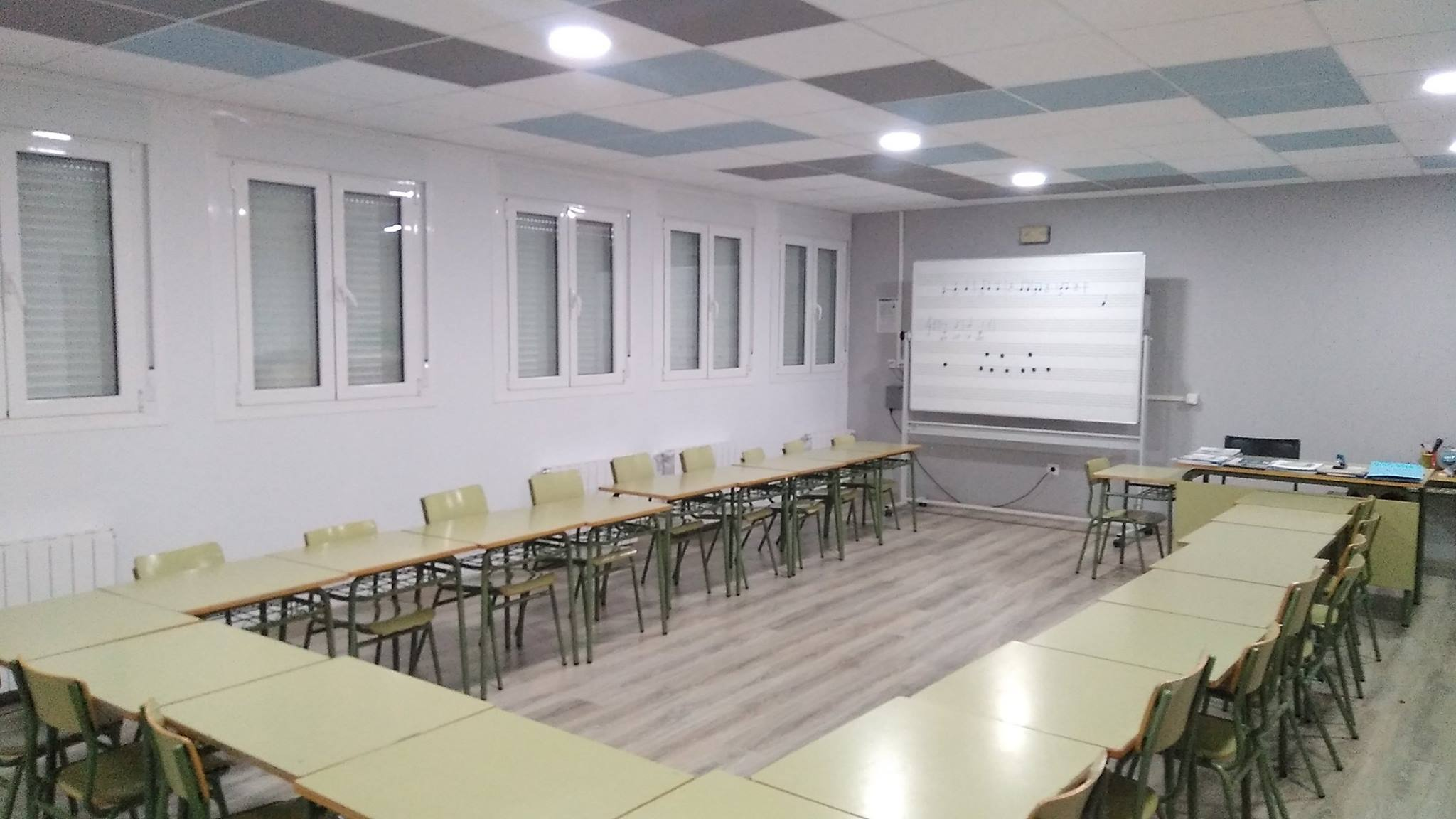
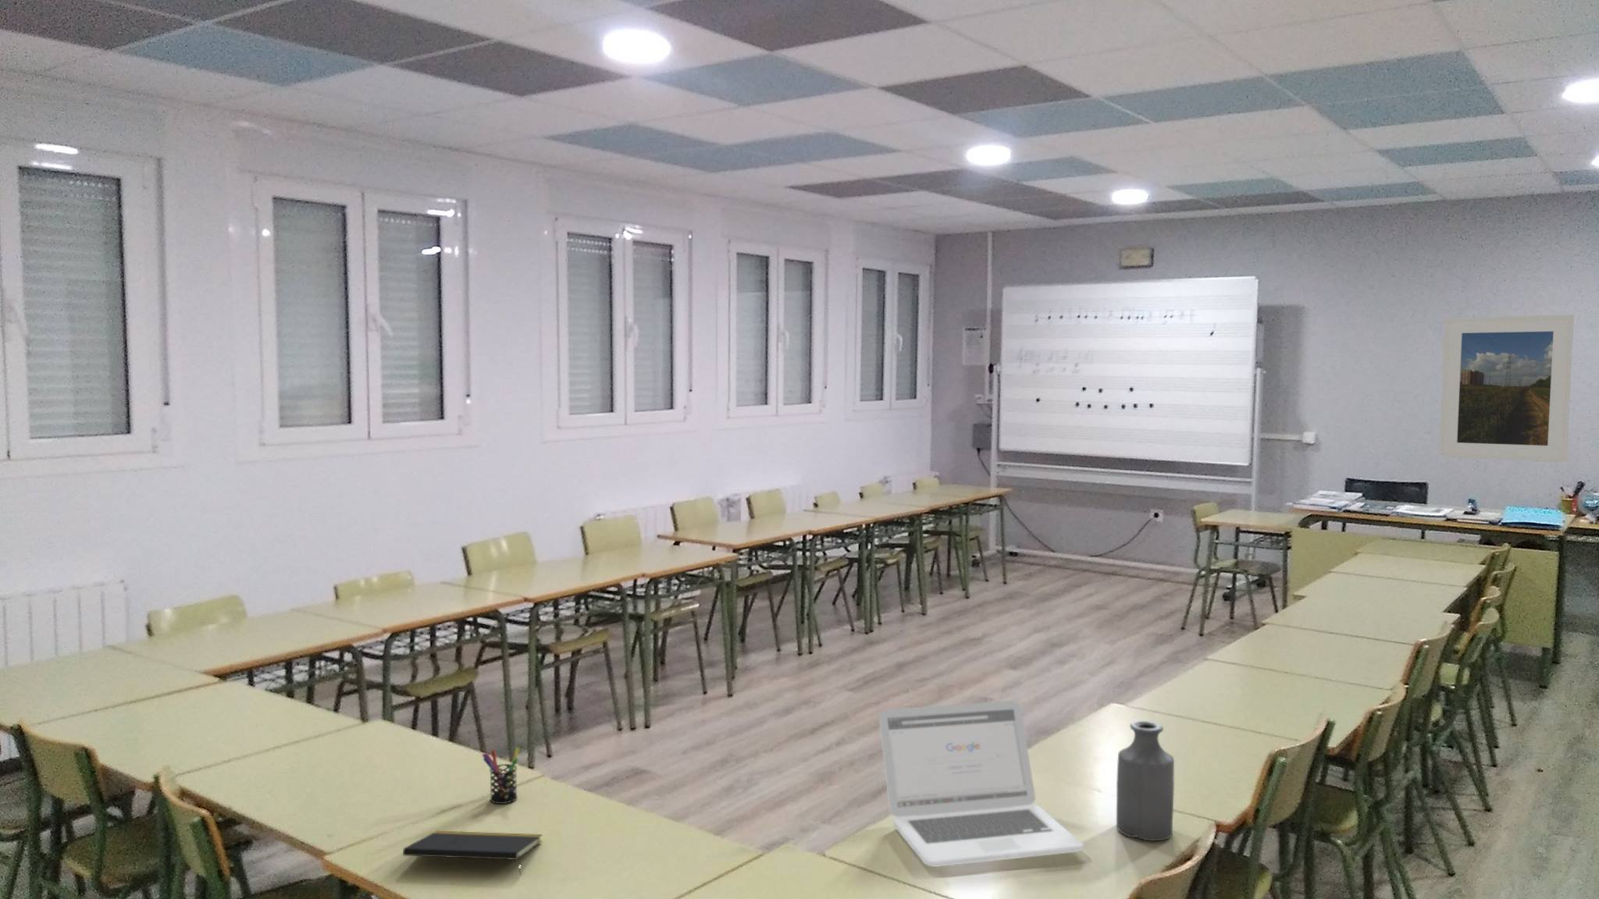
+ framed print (1503, 387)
+ bottle (1145, 778)
+ laptop (976, 779)
+ pen holder (504, 774)
+ notepad (474, 844)
